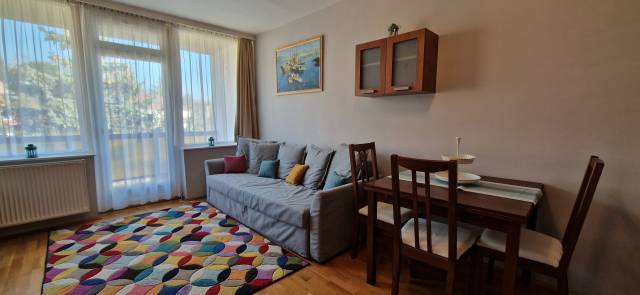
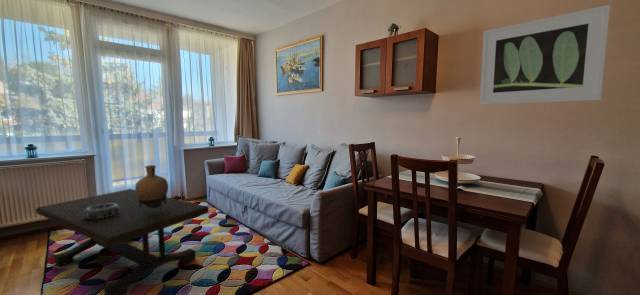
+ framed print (535, 61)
+ decorative bowl (102, 210)
+ vase (152, 188)
+ coffee table (124, 234)
